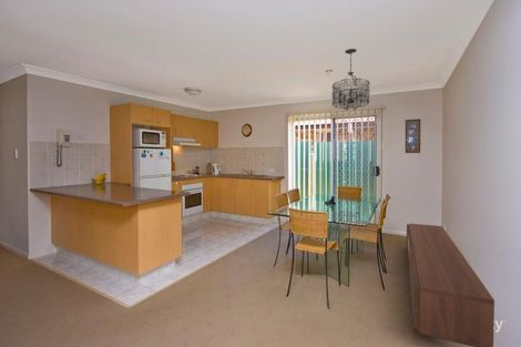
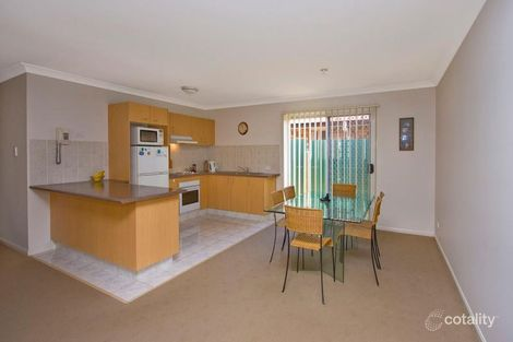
- media console (432, 266)
- chandelier (351, 80)
